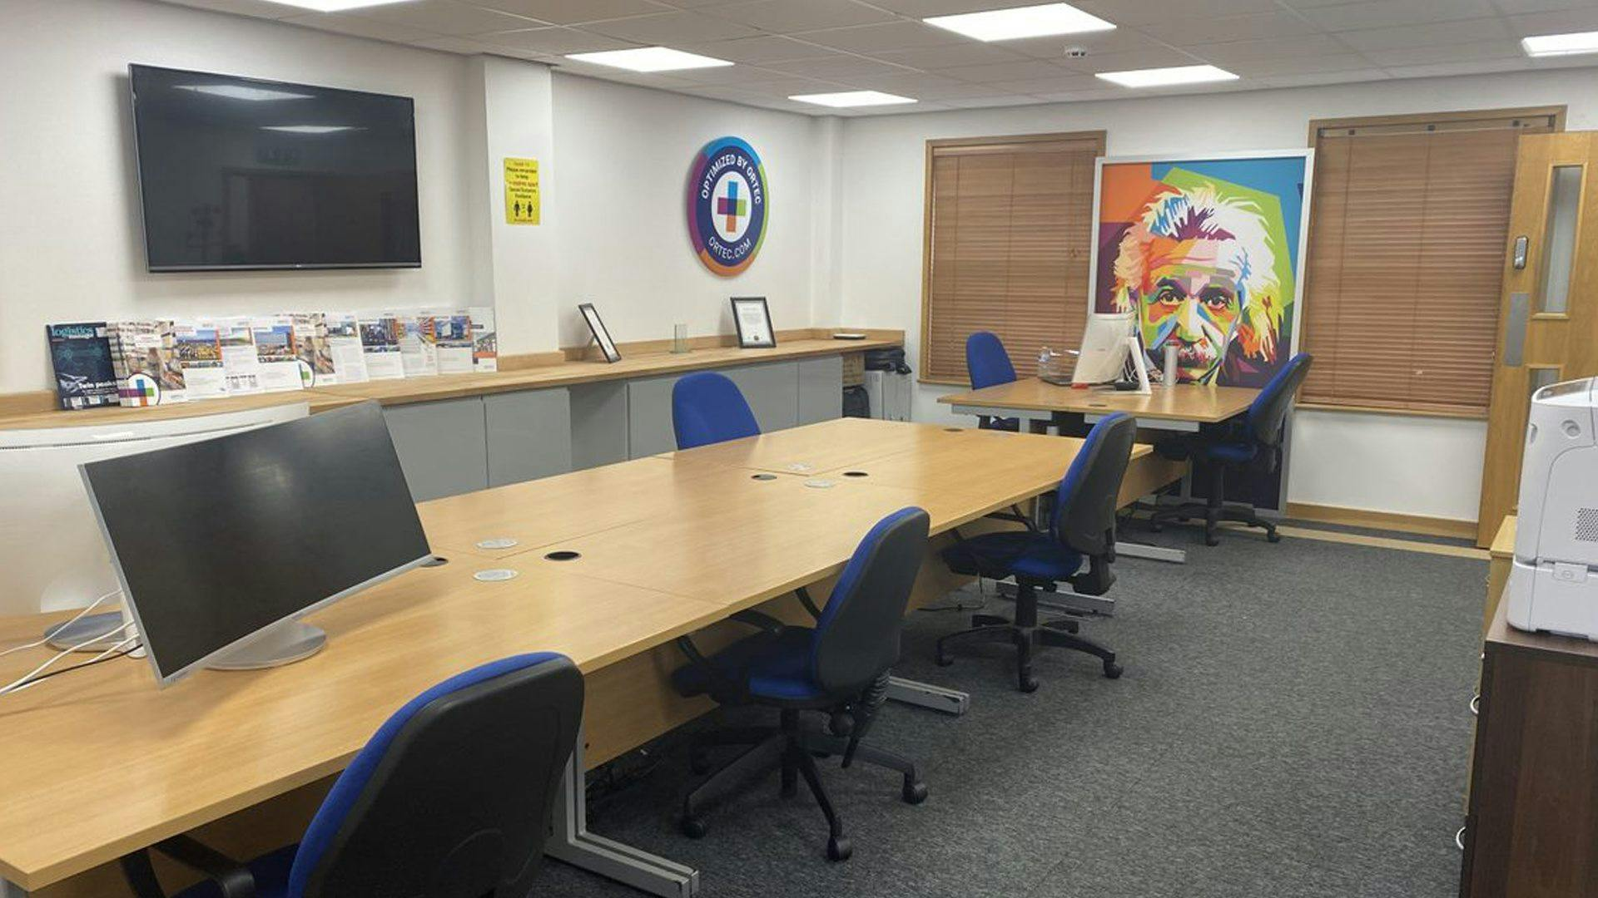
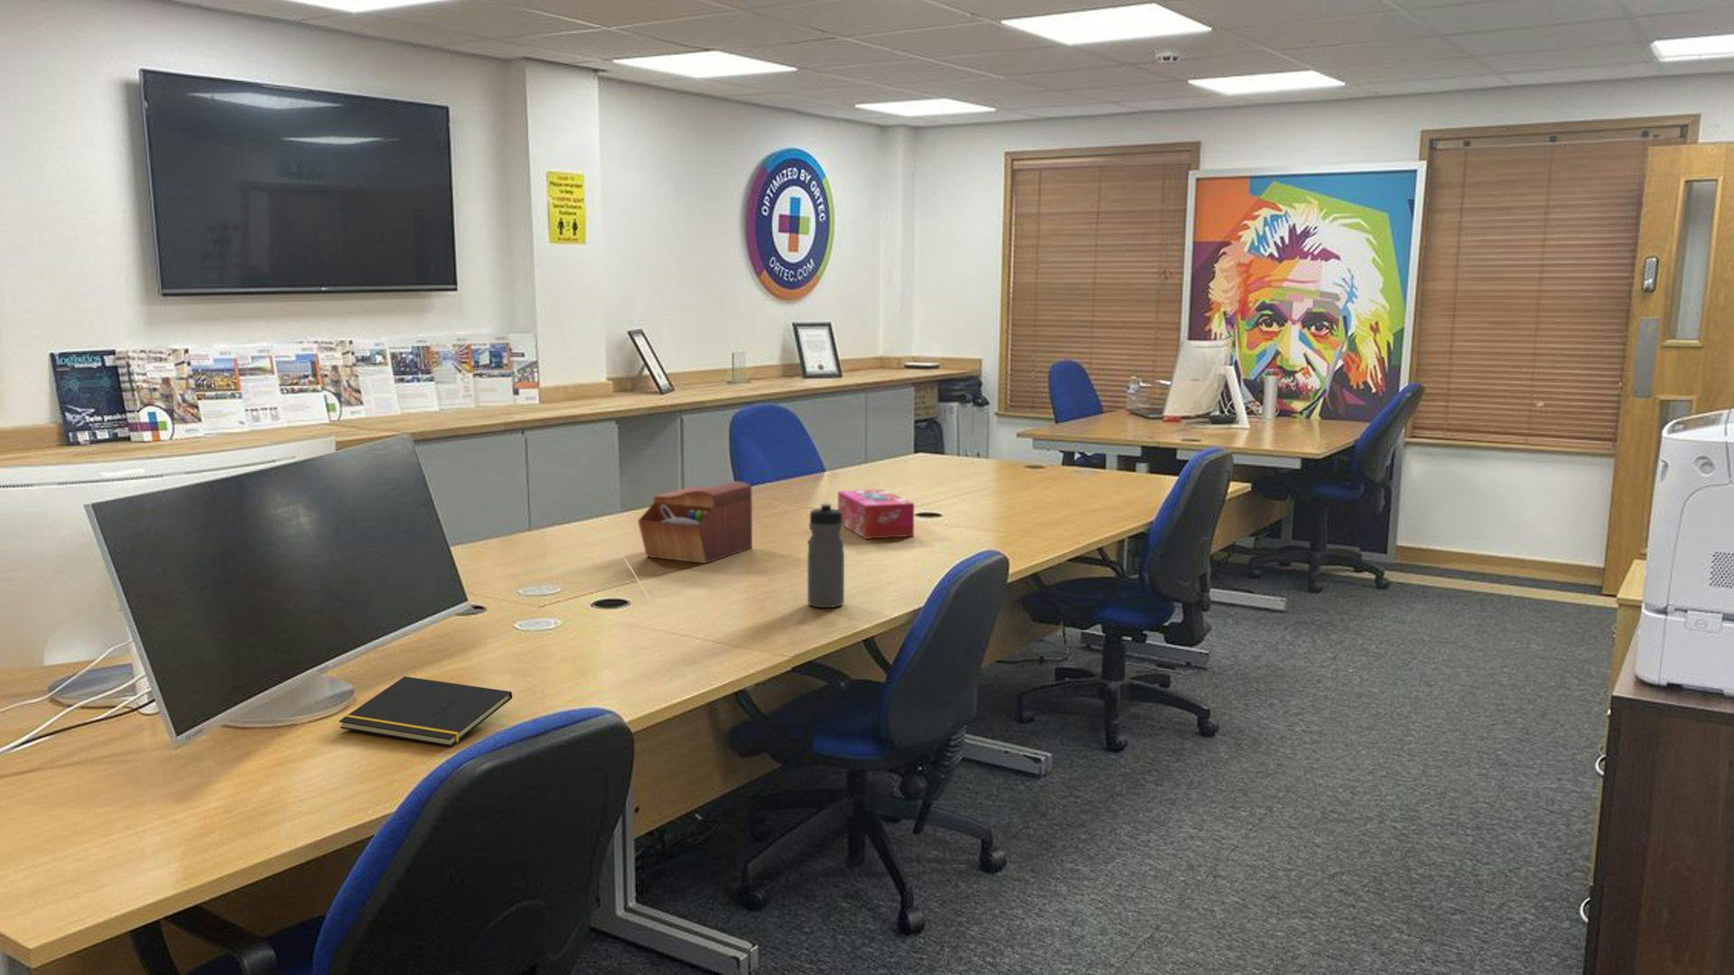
+ sewing box (694, 520)
+ tissue box (874, 513)
+ notepad (426, 708)
+ water bottle (825, 554)
